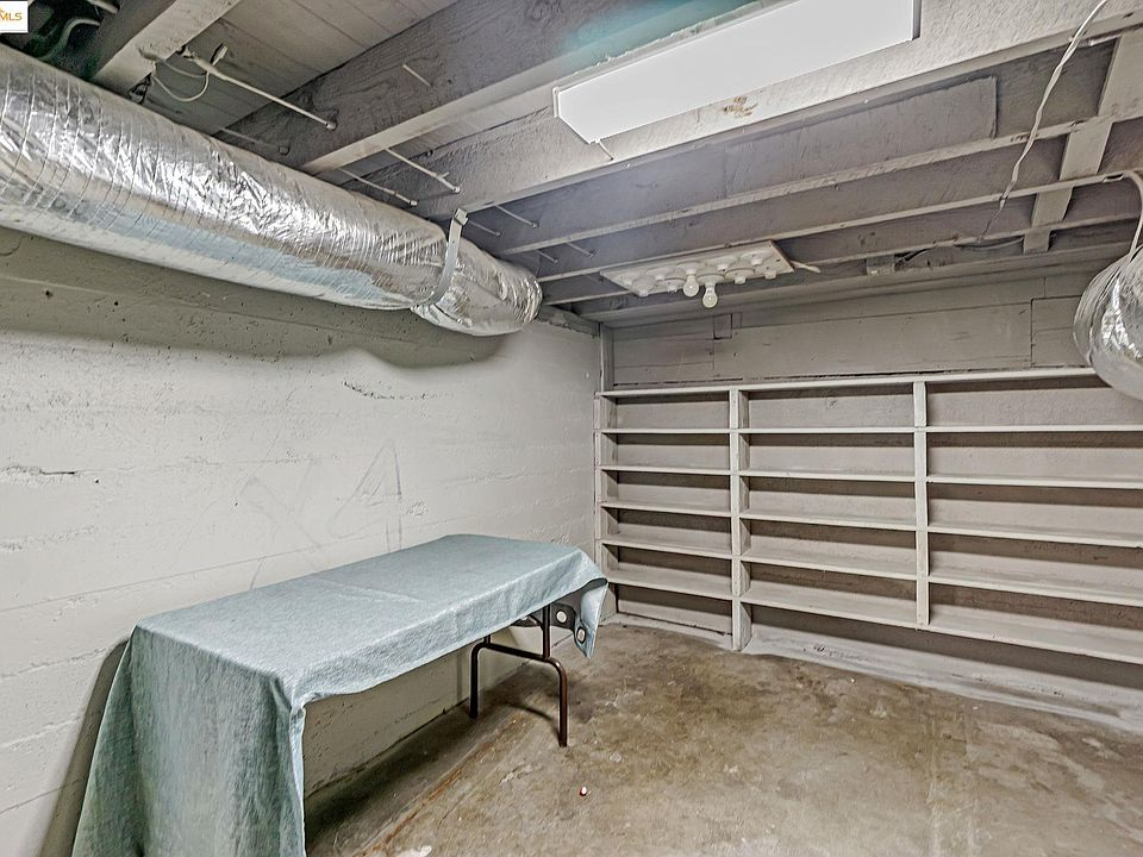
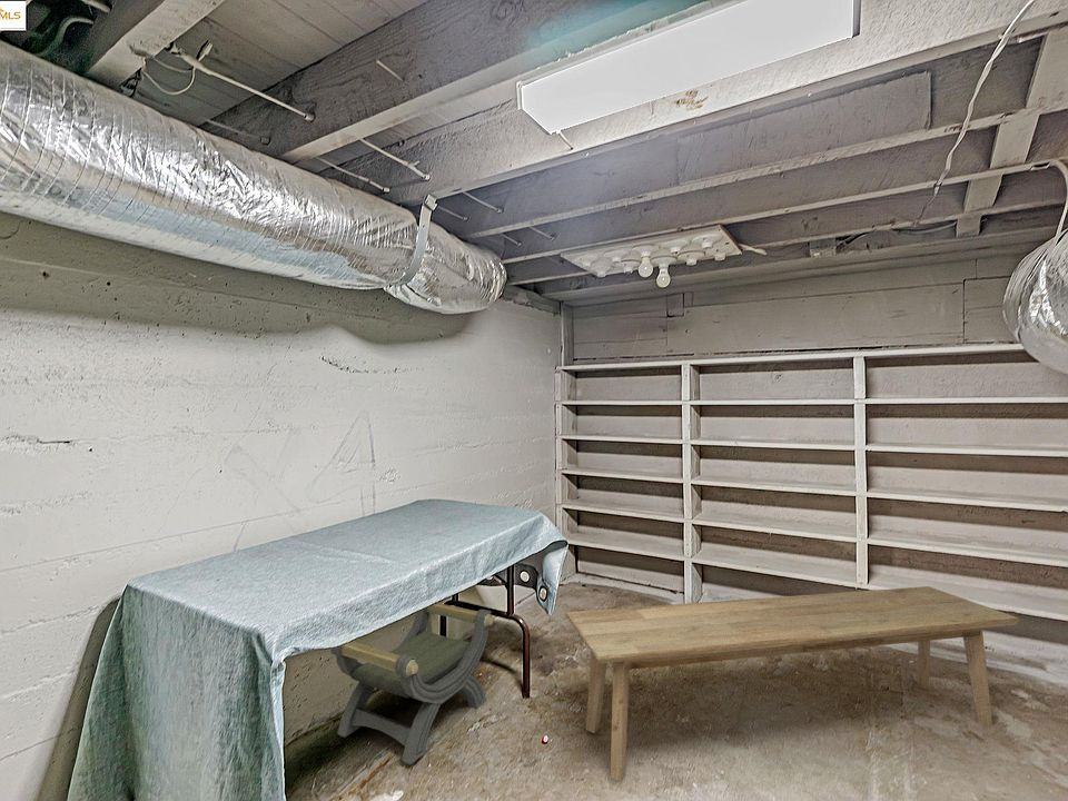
+ bench (791, 653)
+ stool (416, 670)
